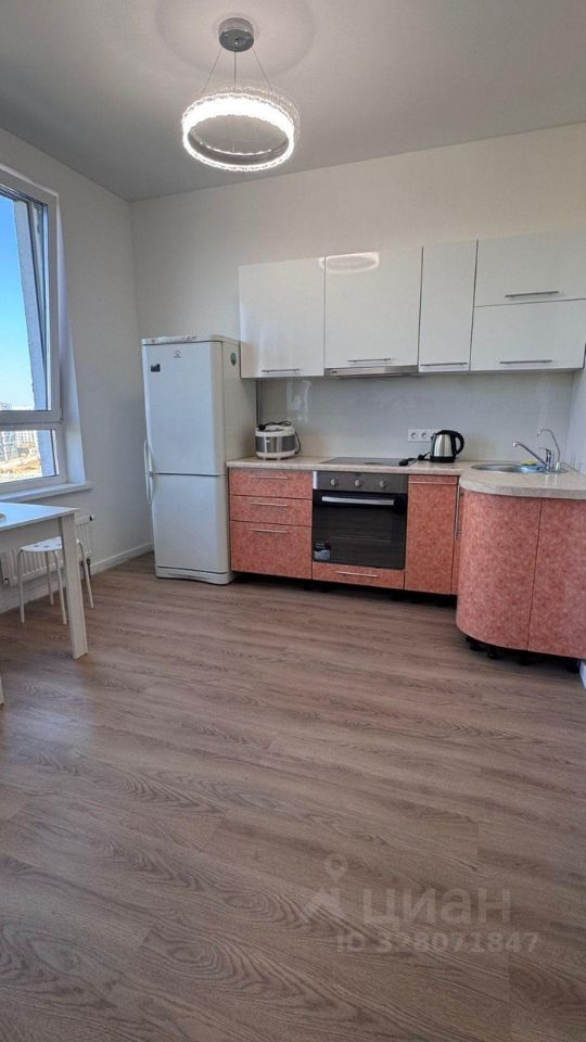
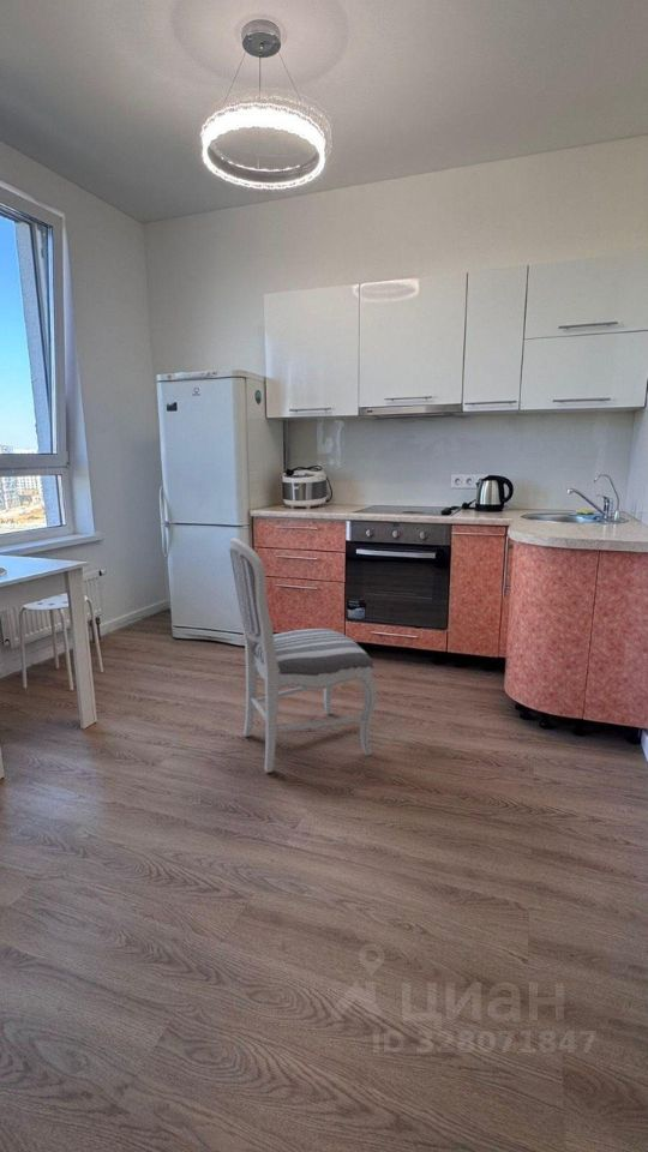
+ dining chair (296, 643)
